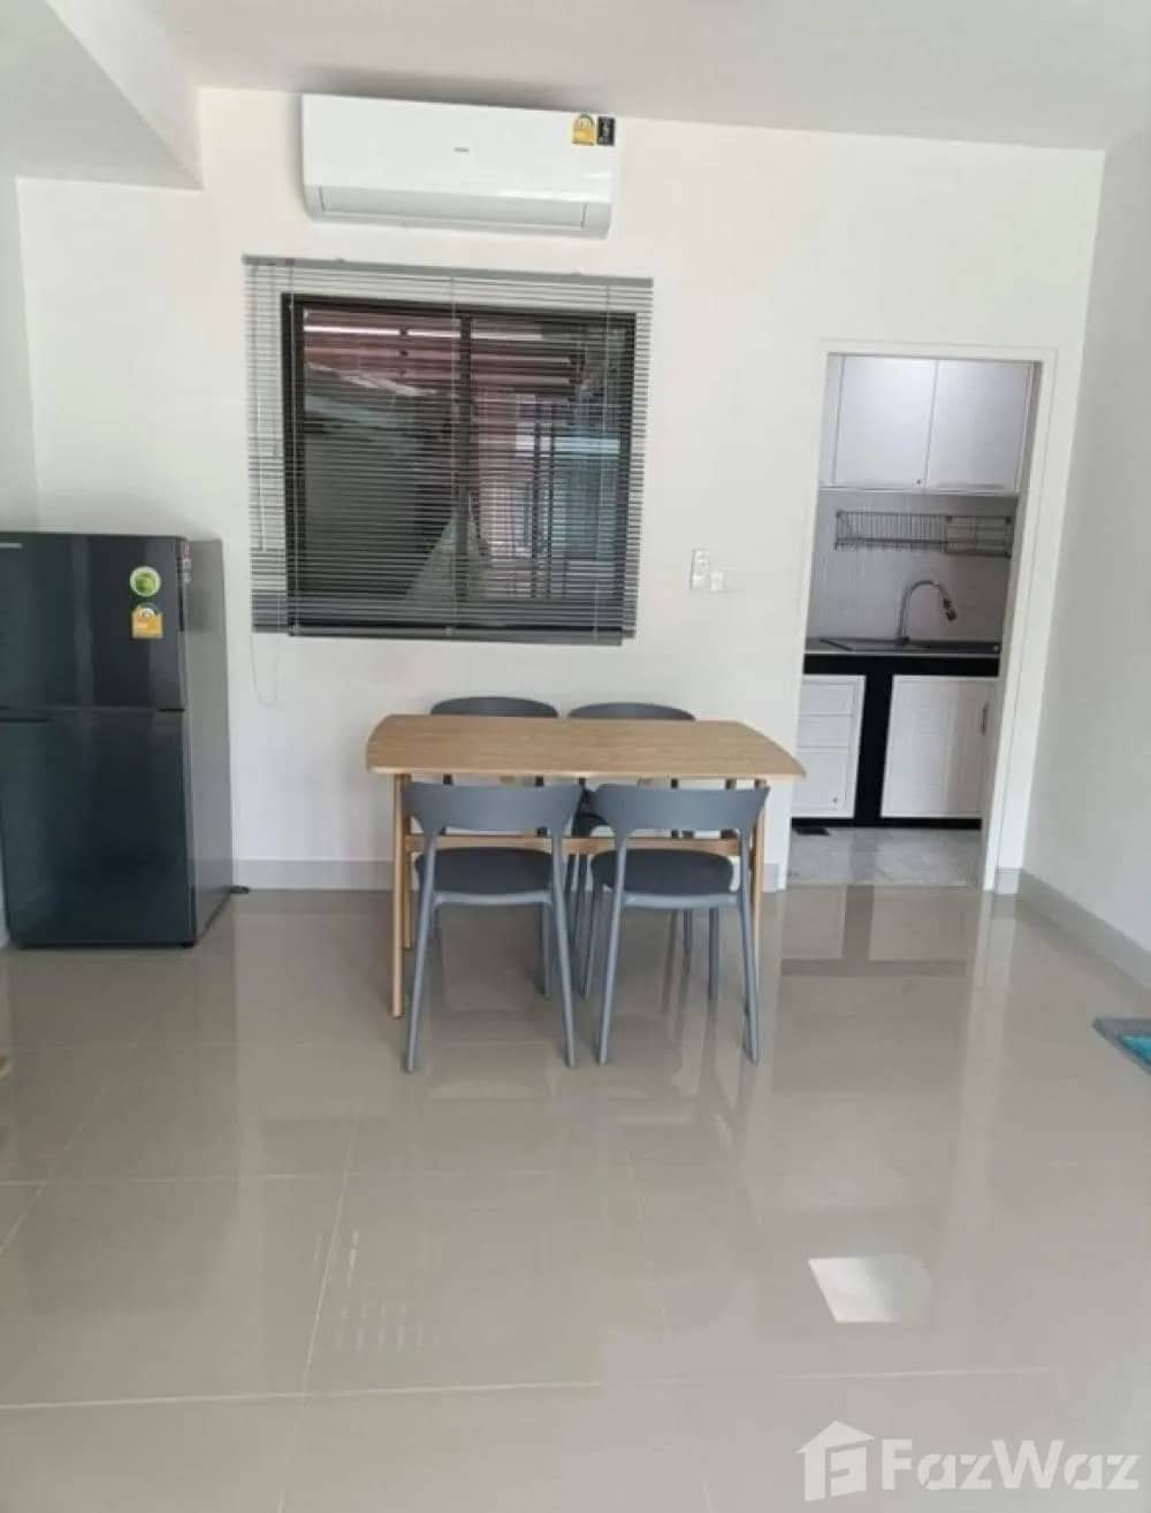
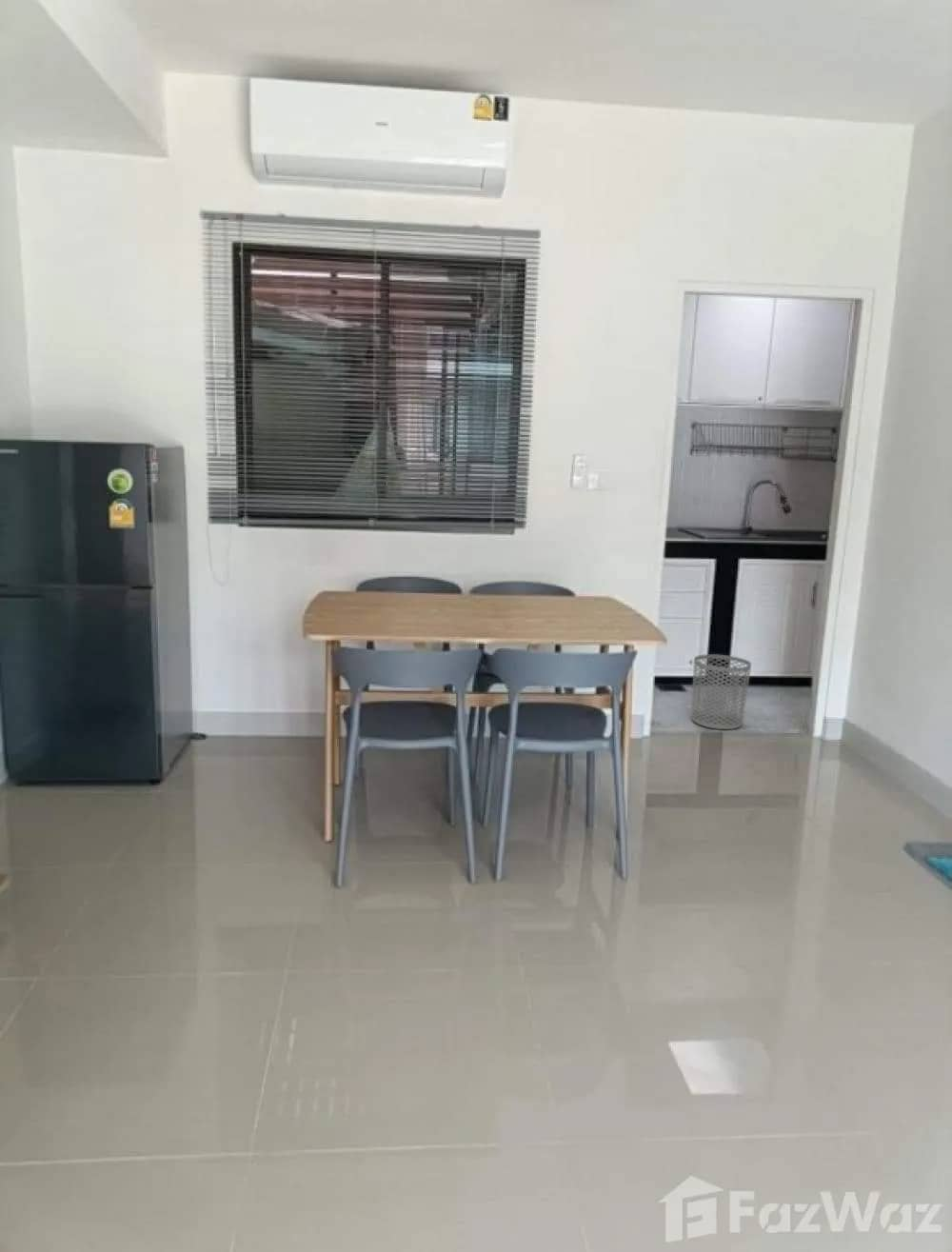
+ waste bin (719, 691)
